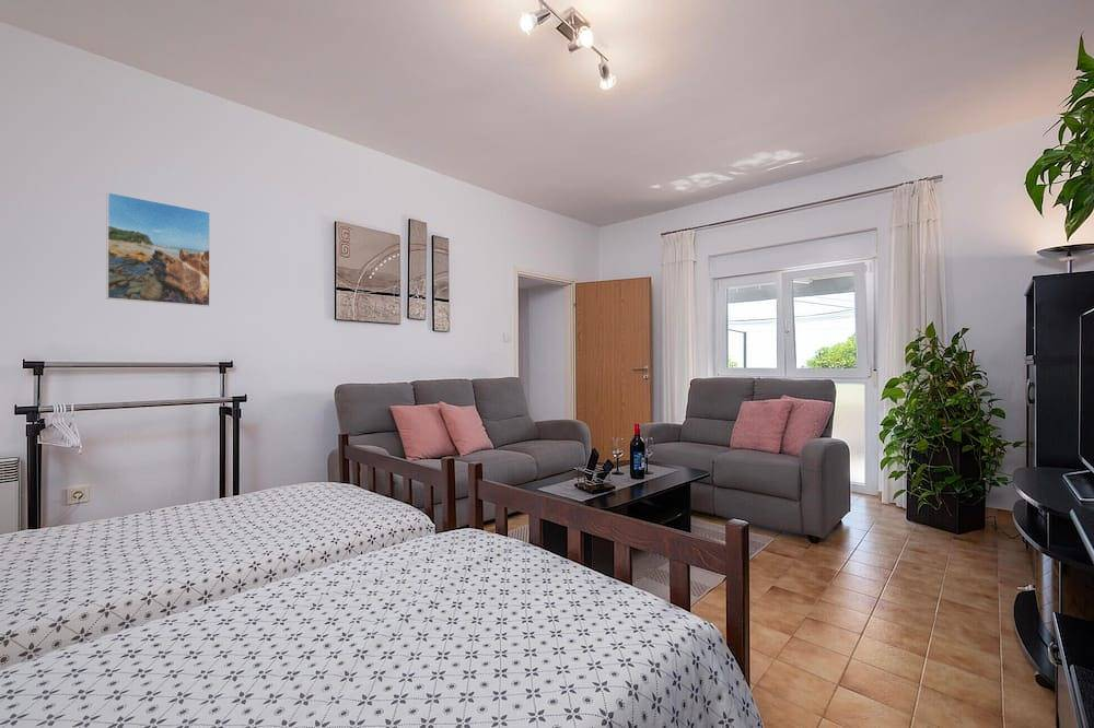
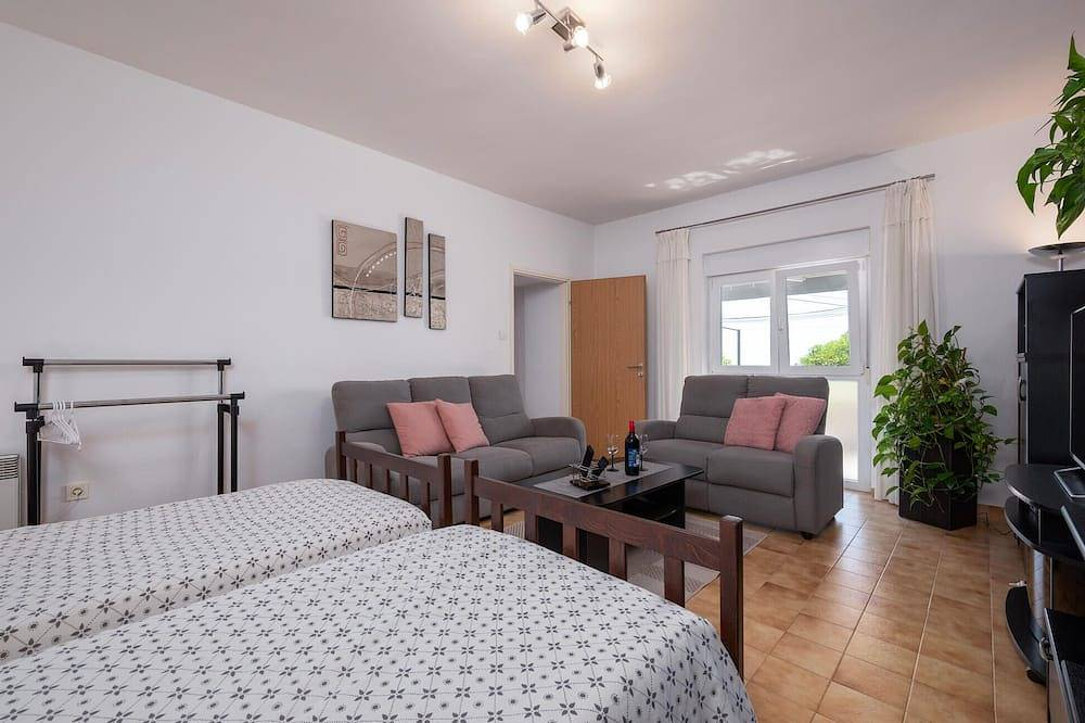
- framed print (161, 253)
